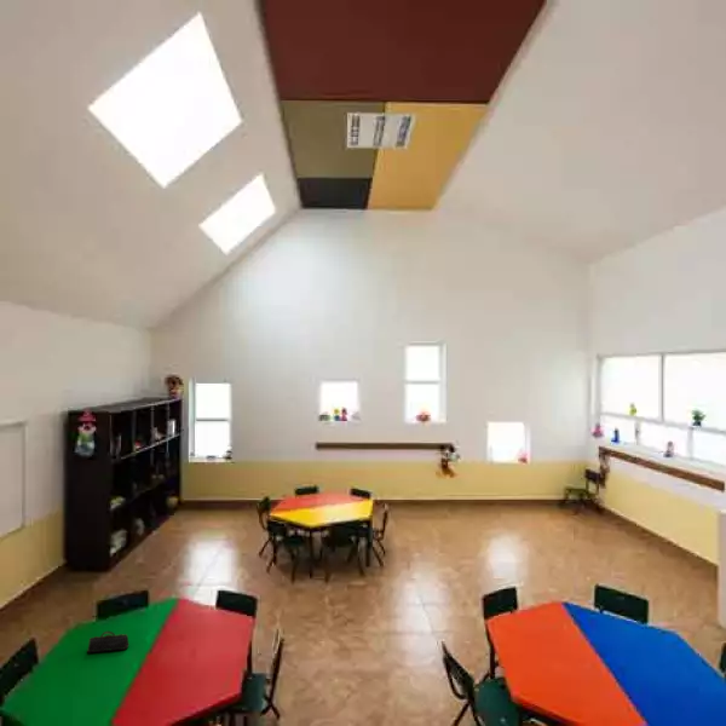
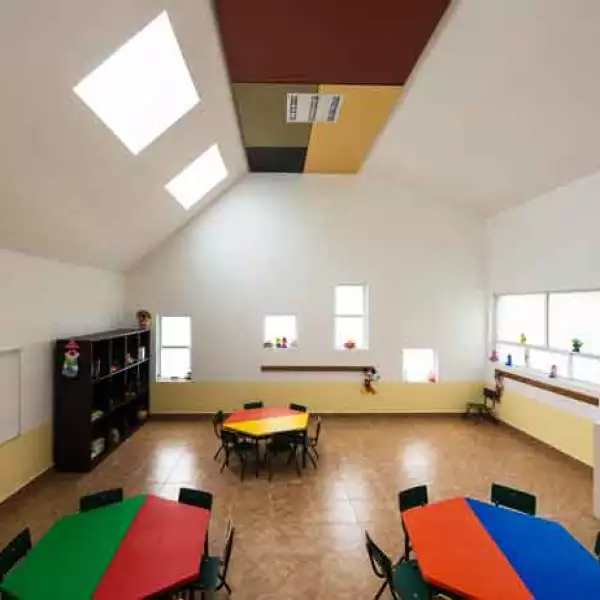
- pencil case (108, 639)
